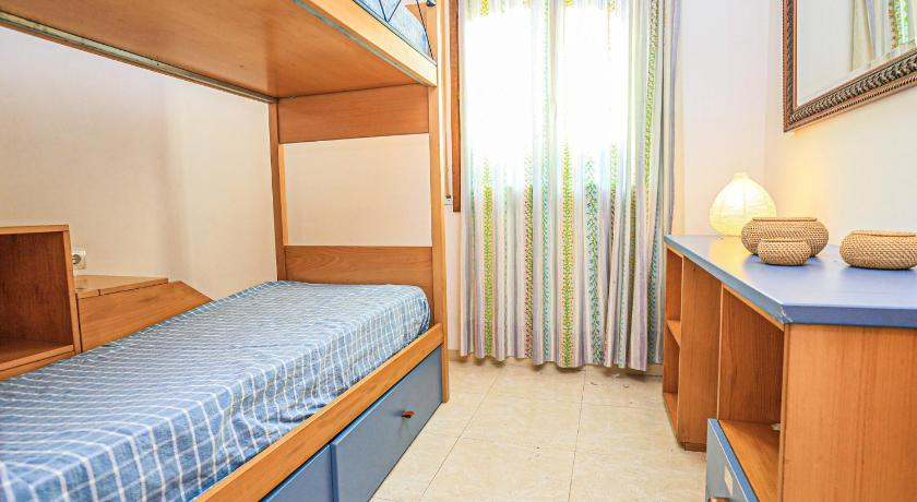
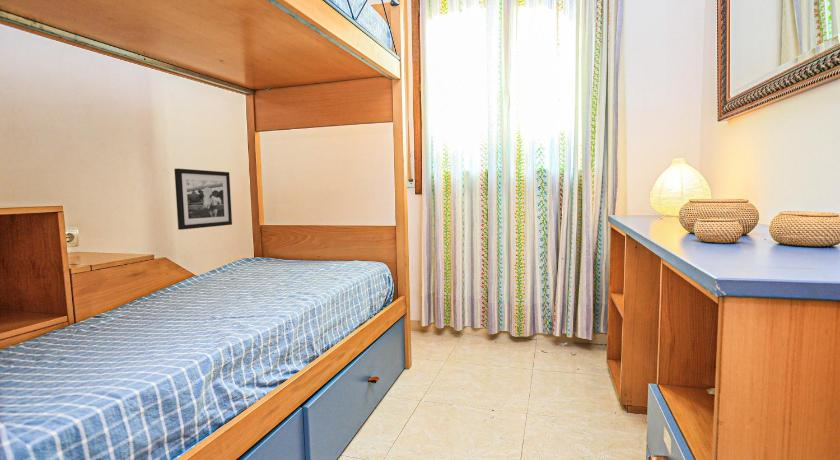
+ picture frame (205, 198)
